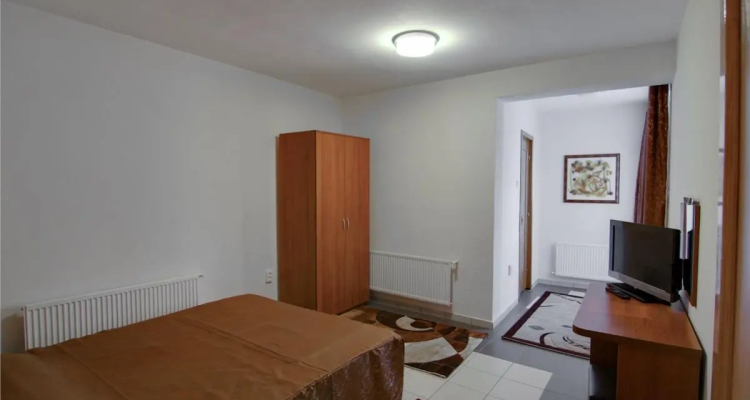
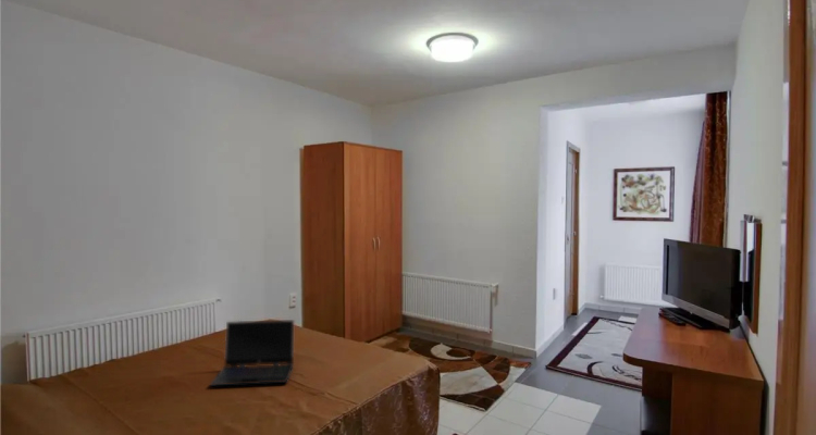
+ laptop computer (255, 351)
